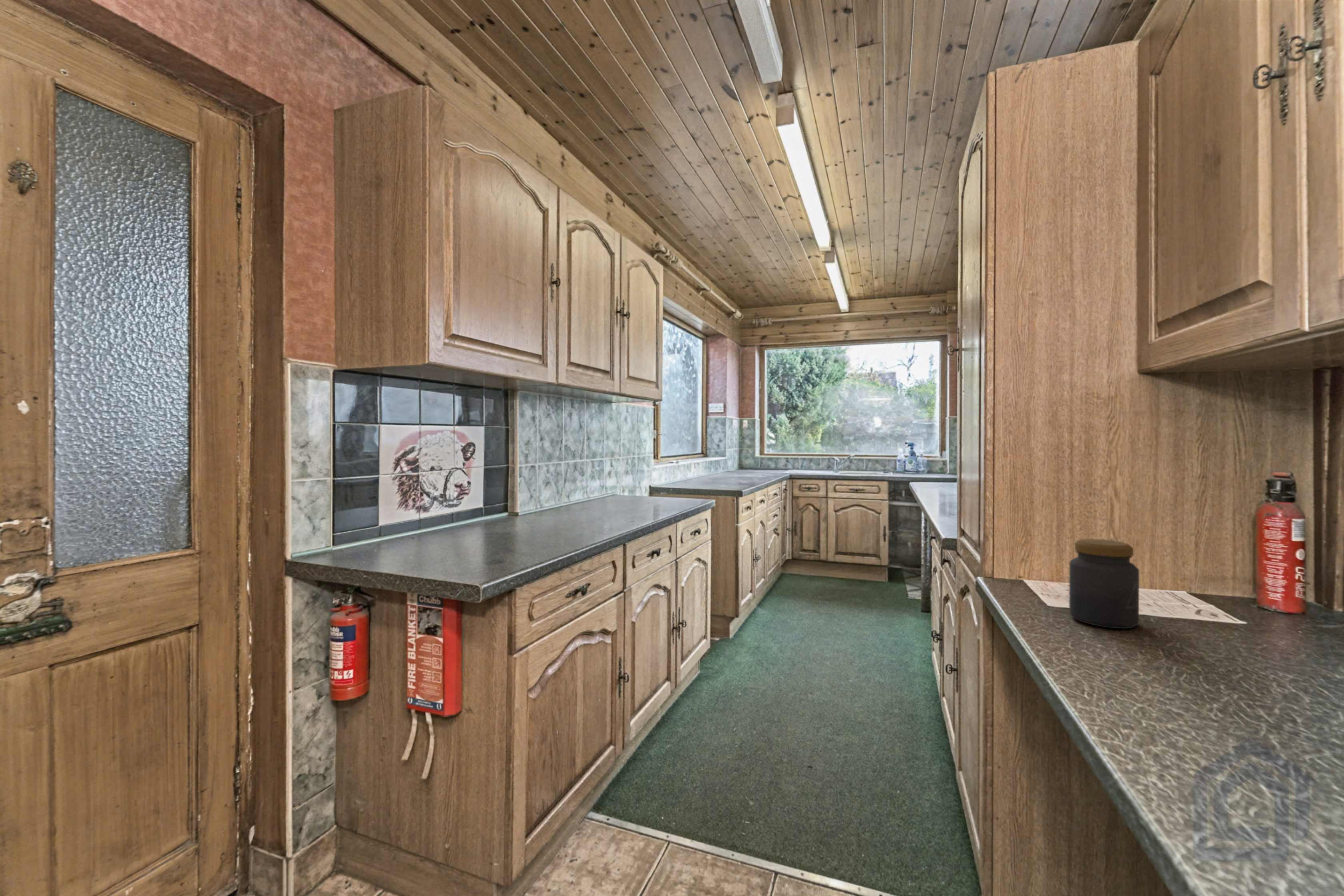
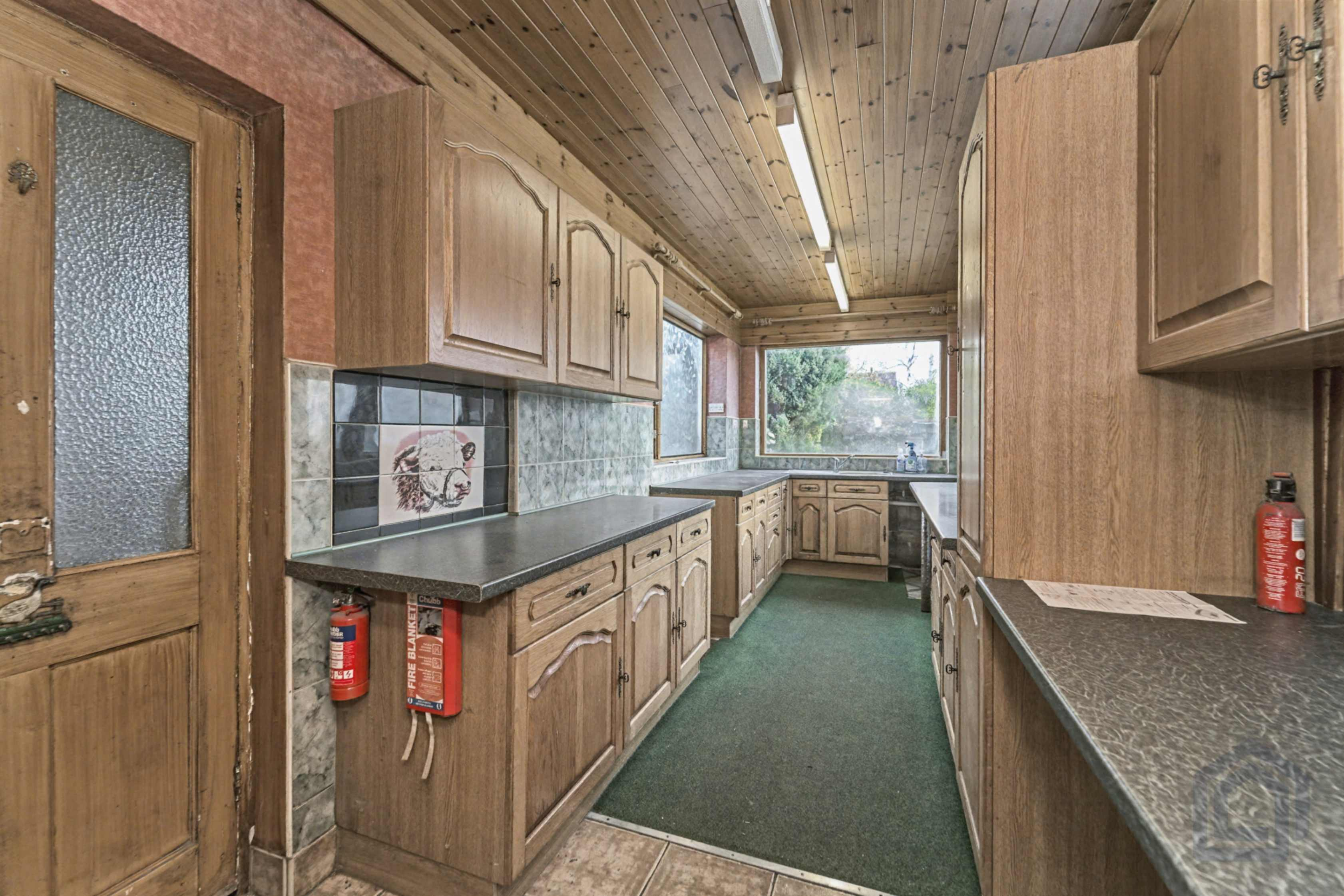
- jar (1103, 581)
